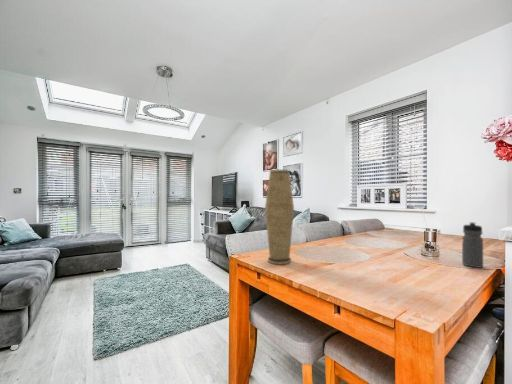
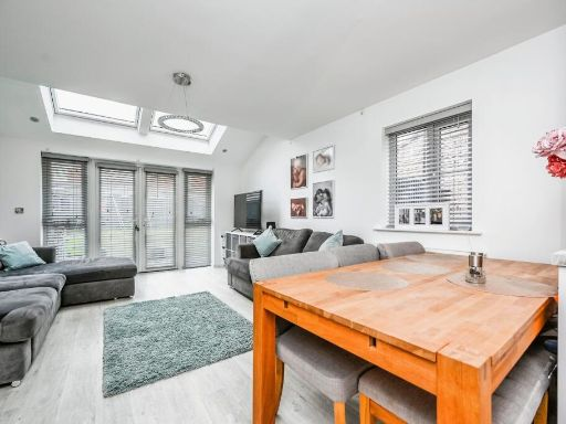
- water bottle (472, 243)
- vase (279, 215)
